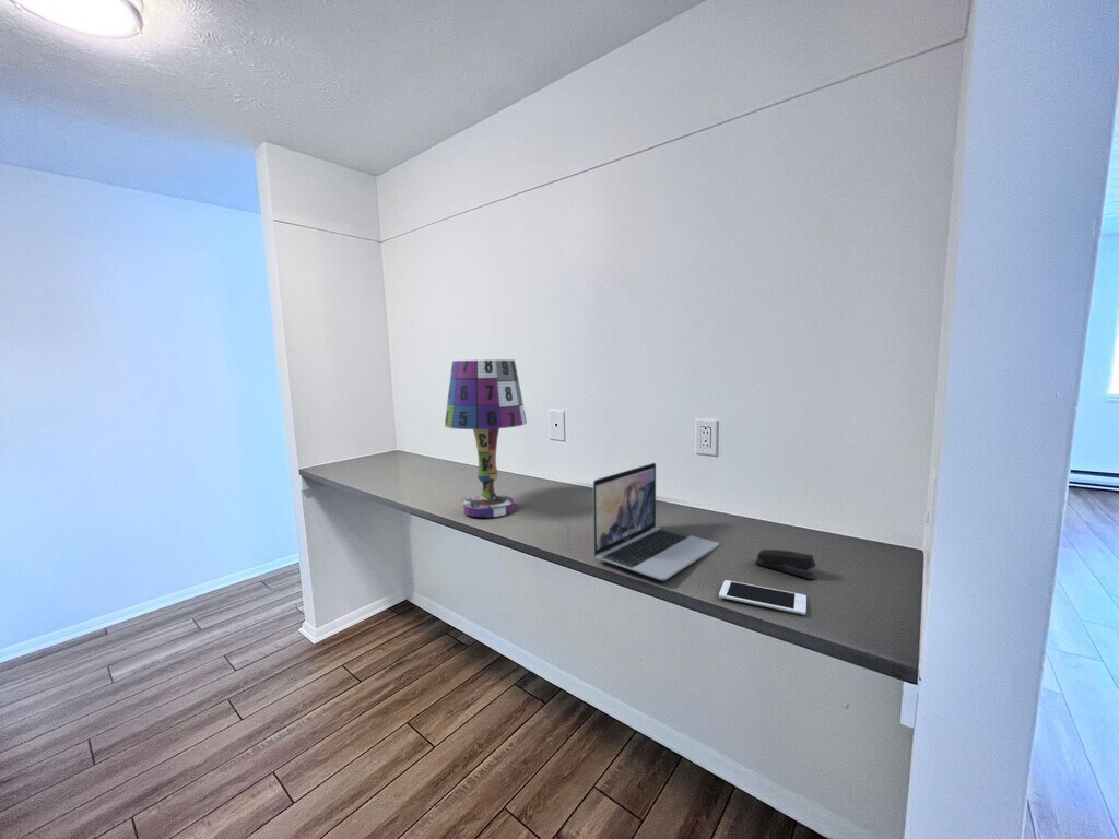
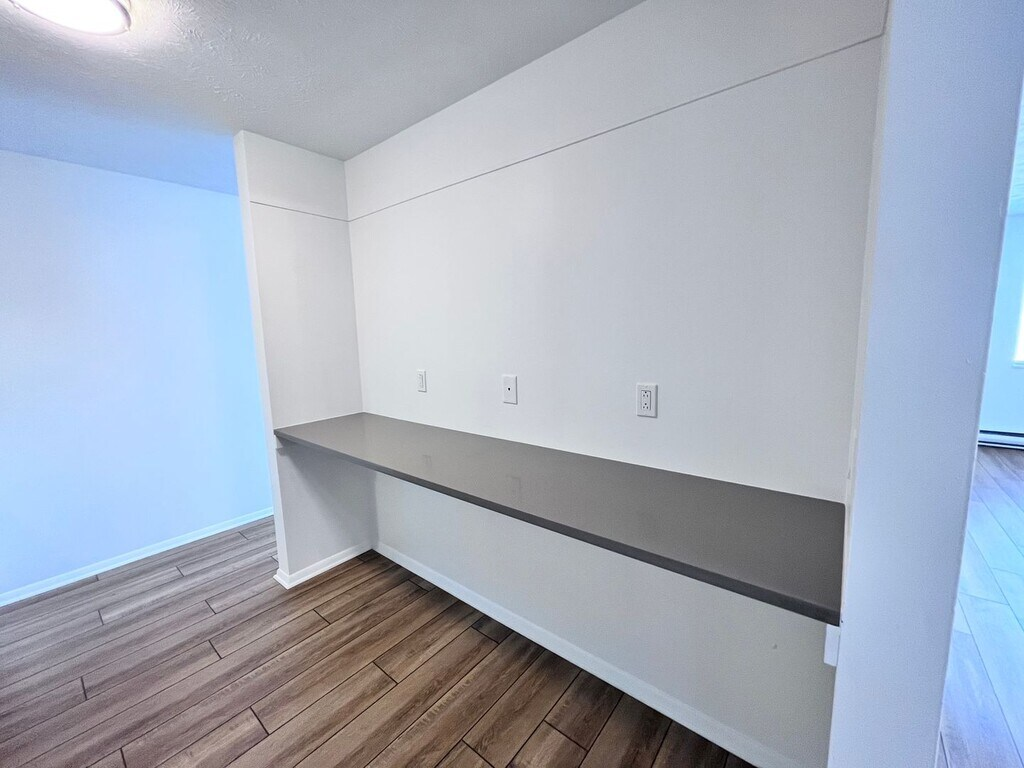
- cell phone (762, 595)
- stapler (784, 559)
- laptop (655, 515)
- table lamp (486, 436)
